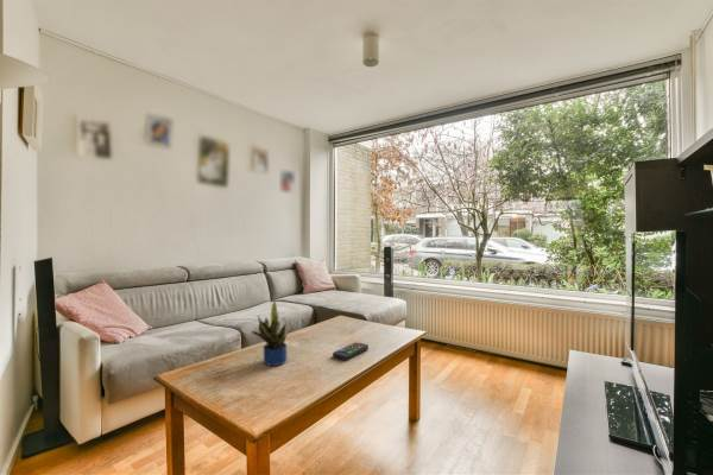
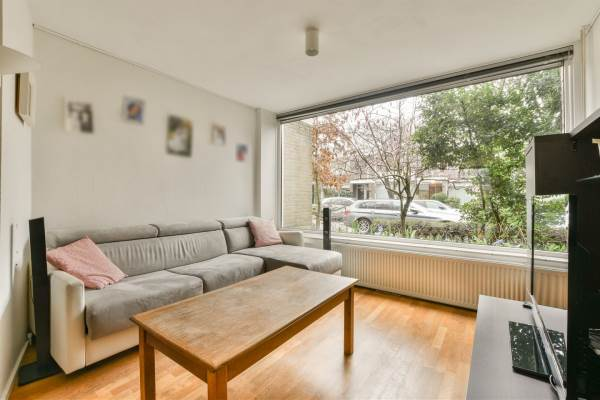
- potted plant (271, 330)
- remote control (351, 350)
